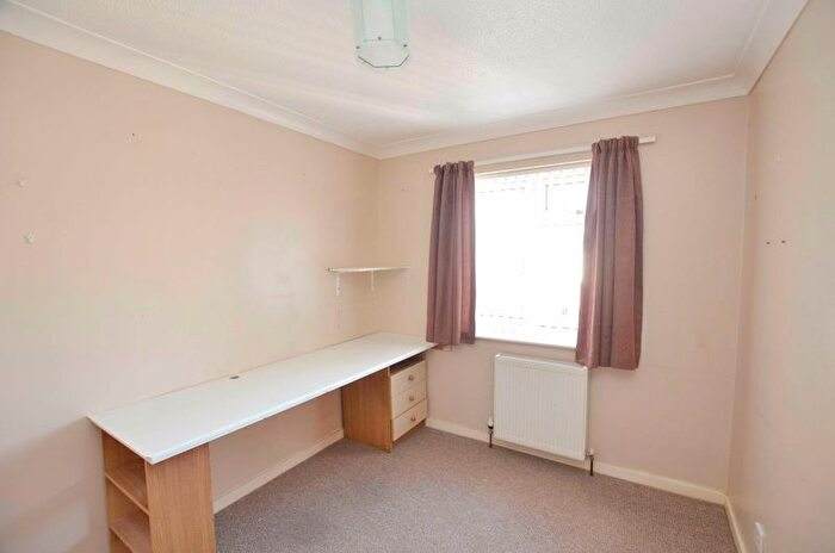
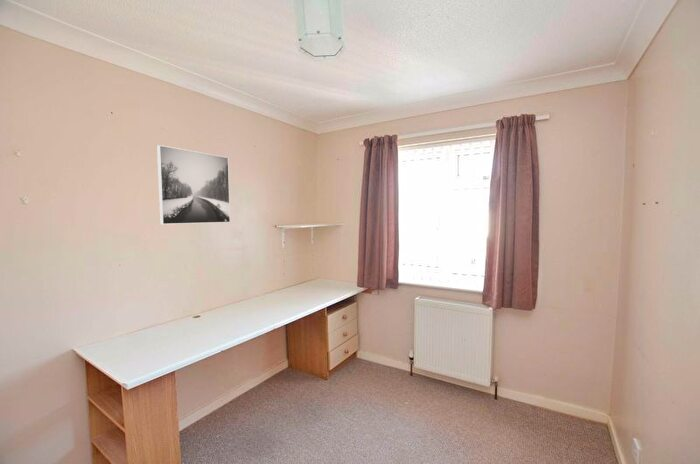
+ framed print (197, 187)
